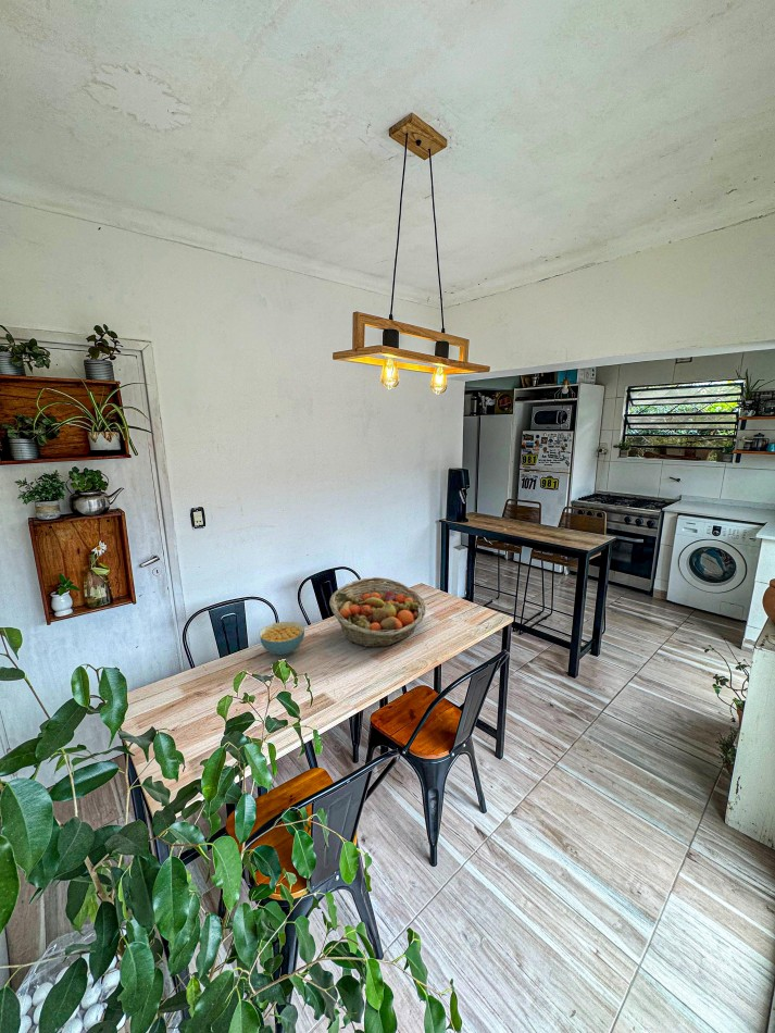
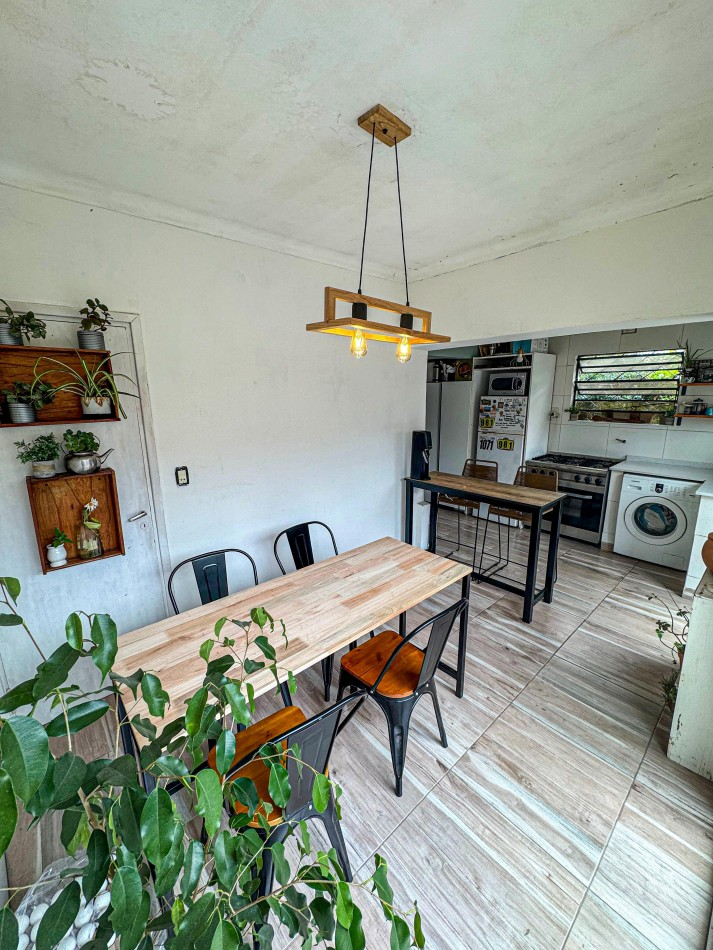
- cereal bowl (282, 640)
- fruit basket (378, 610)
